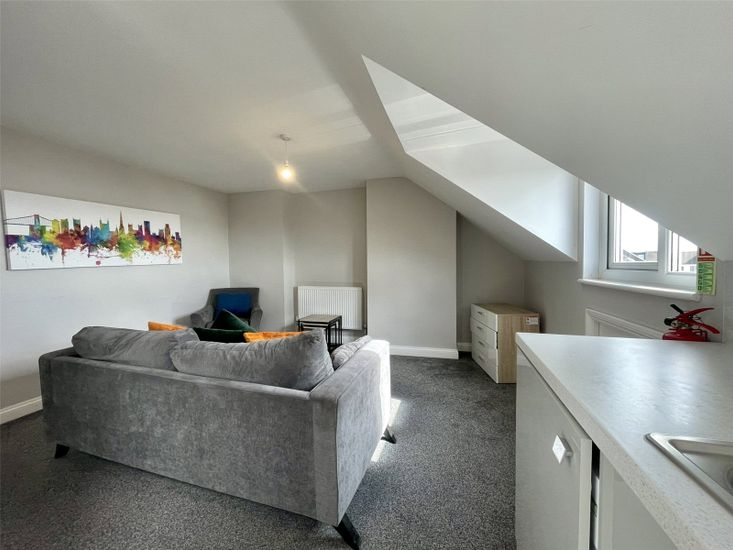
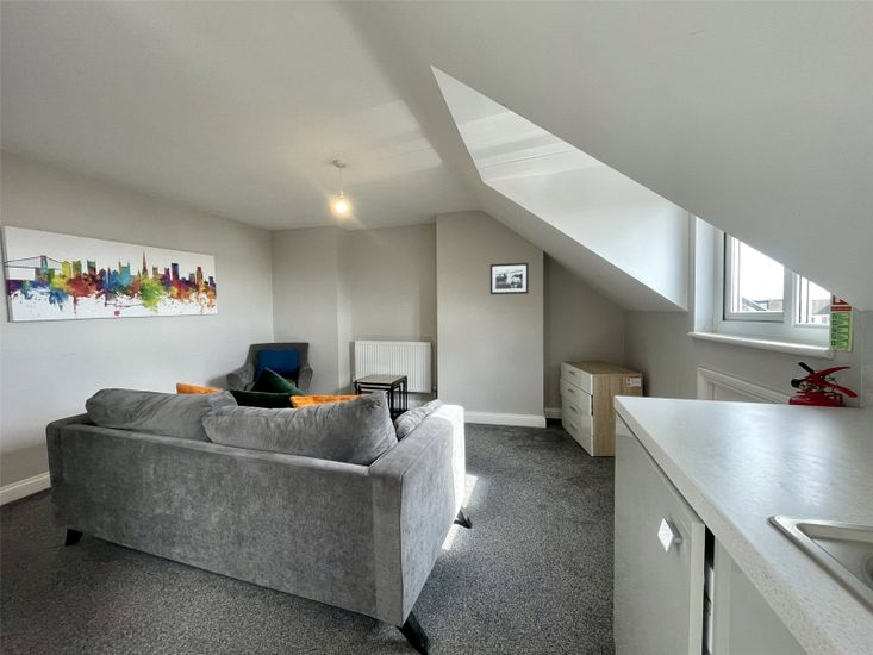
+ picture frame (509, 279)
